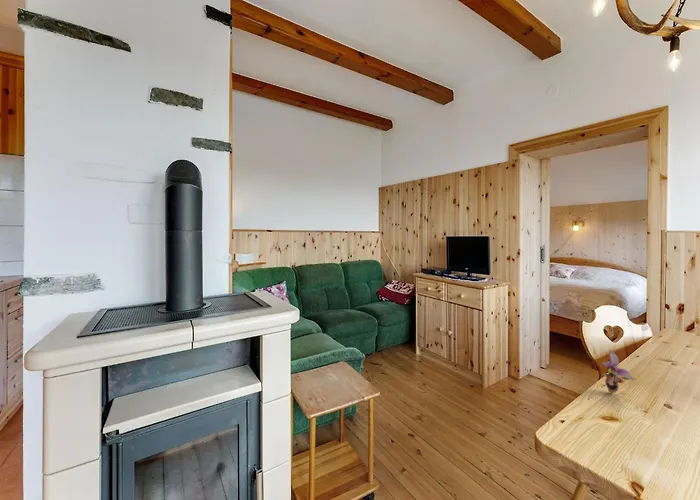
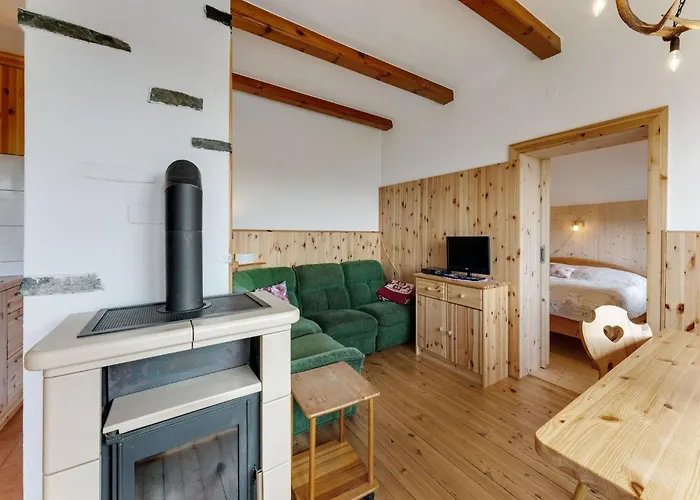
- flower (617, 373)
